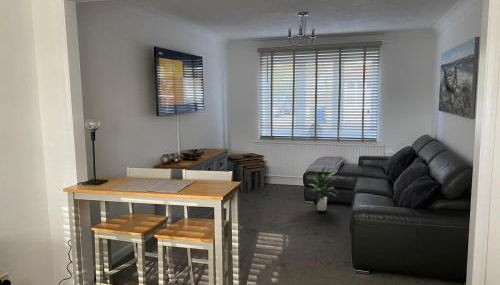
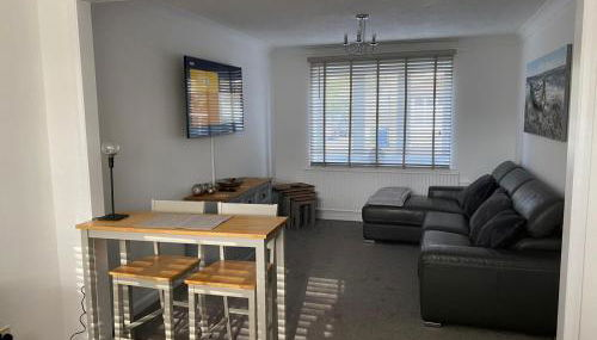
- indoor plant (320, 187)
